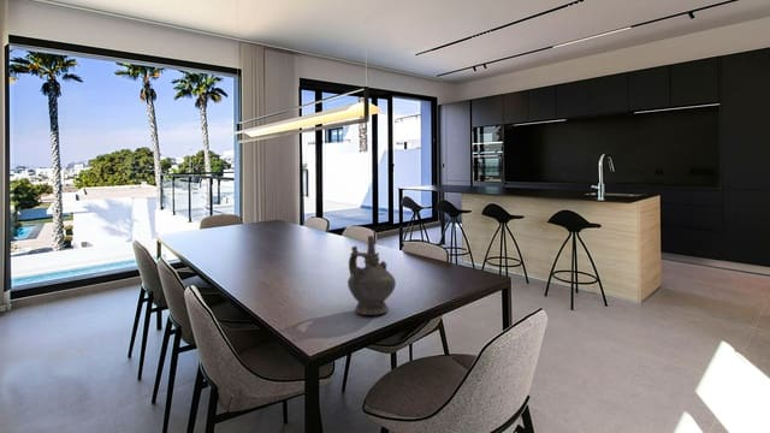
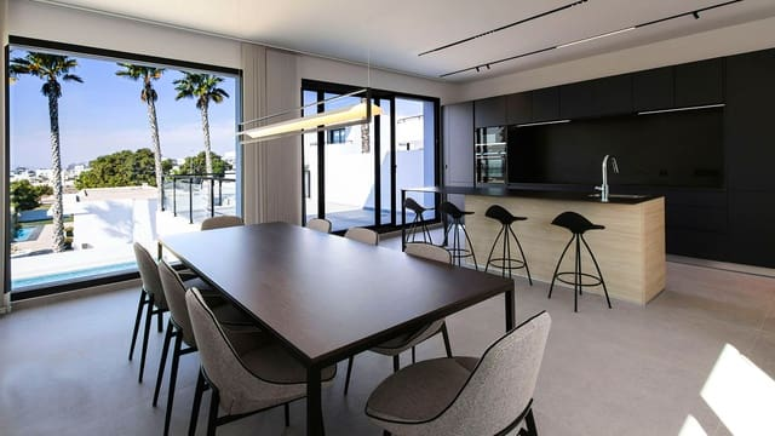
- ceremonial vessel (368, 273)
